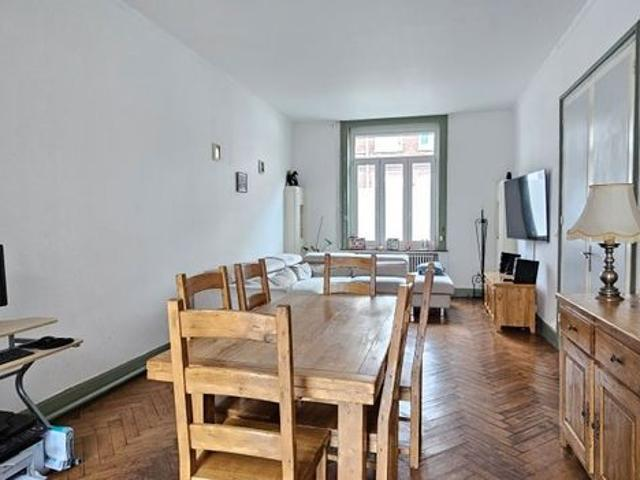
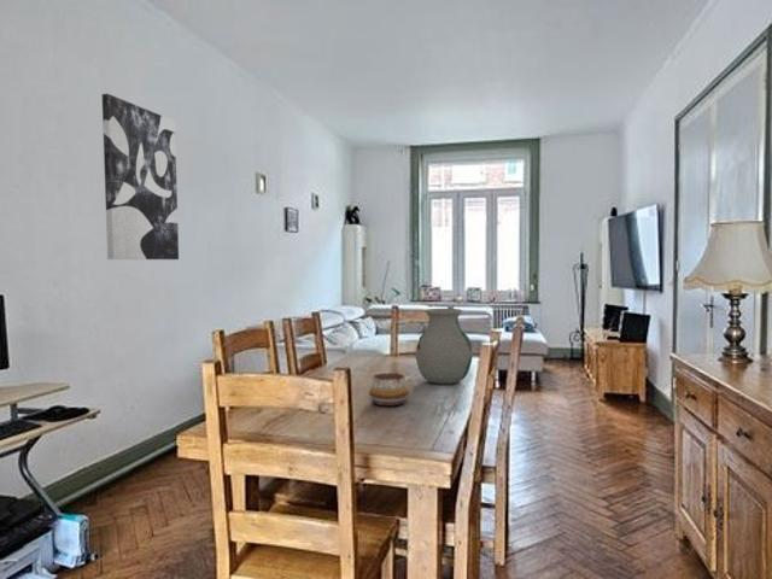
+ decorative bowl (388, 388)
+ wall art (144, 185)
+ vase (443, 345)
